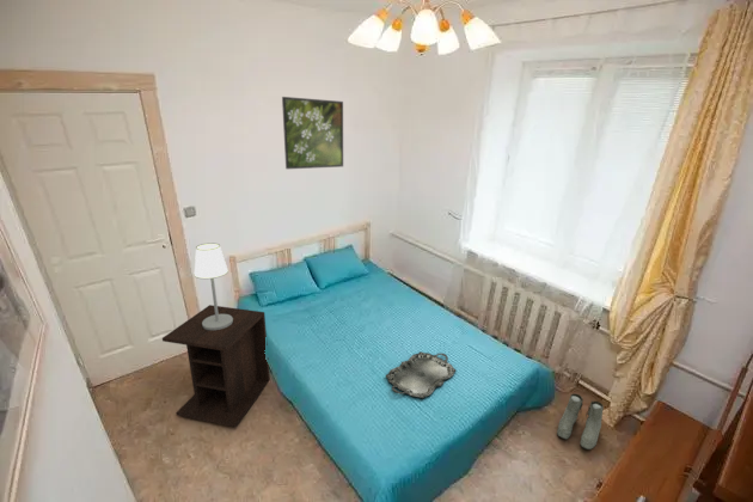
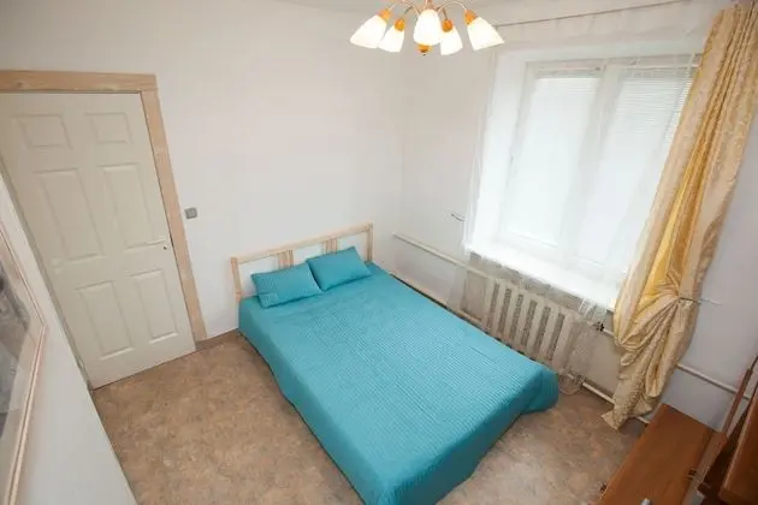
- serving tray (421, 373)
- table lamp (213, 286)
- boots (586, 417)
- nightstand (221, 361)
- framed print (314, 134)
